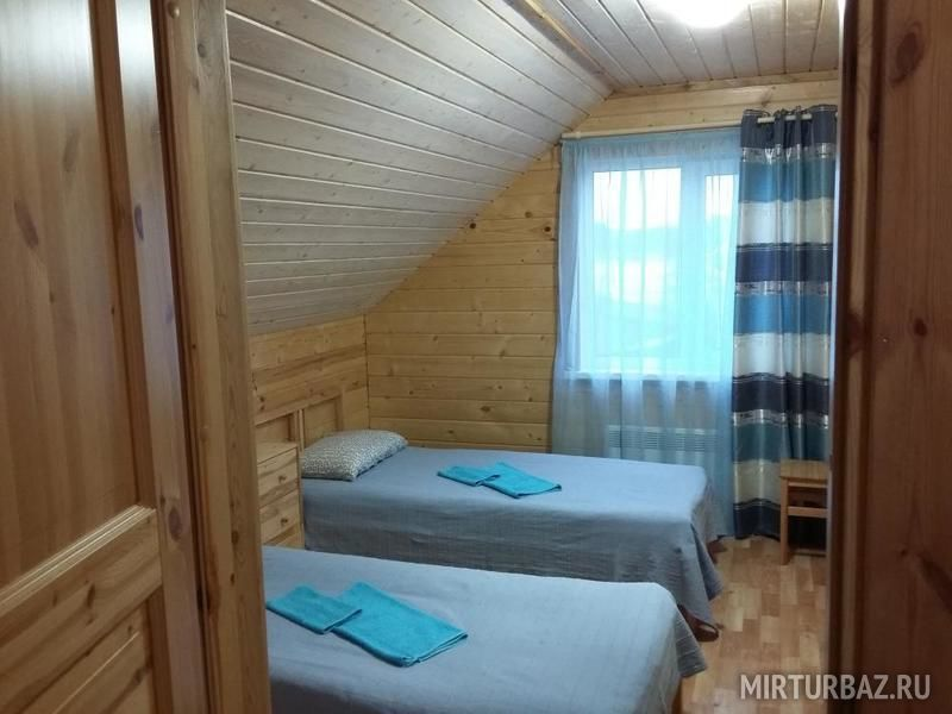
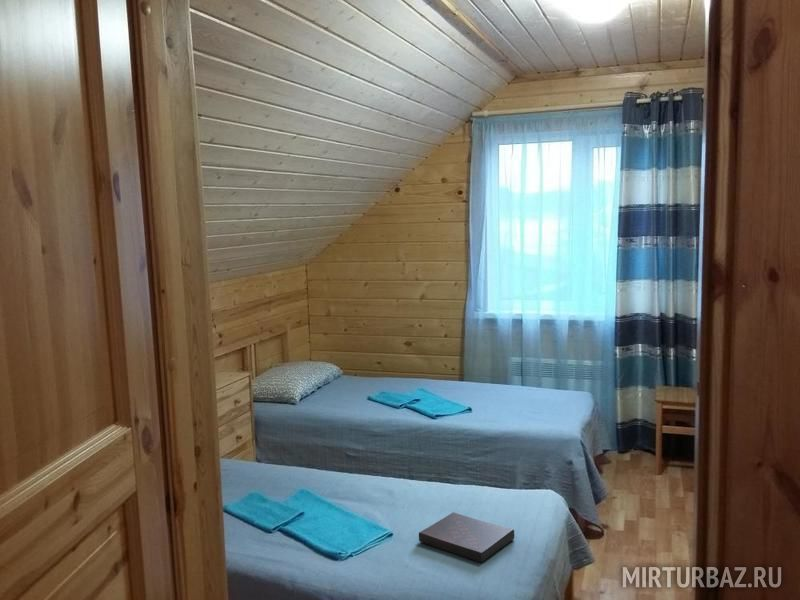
+ book (466, 535)
